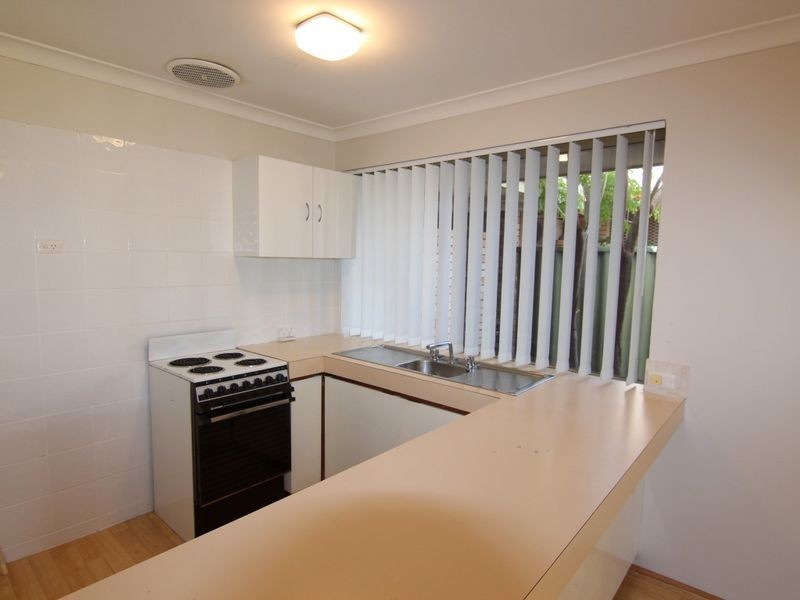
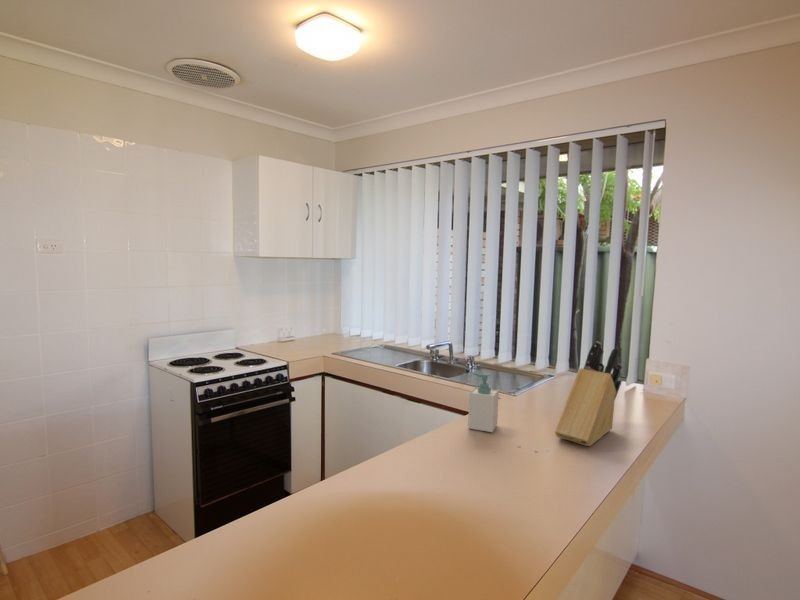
+ knife block (592, 388)
+ soap bottle (483, 400)
